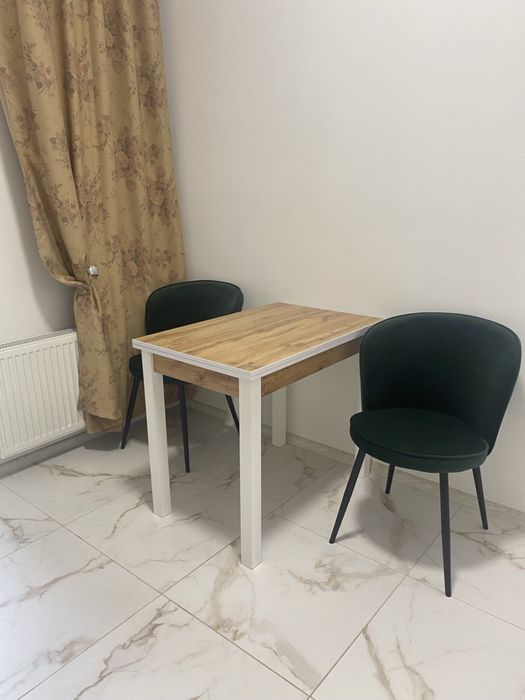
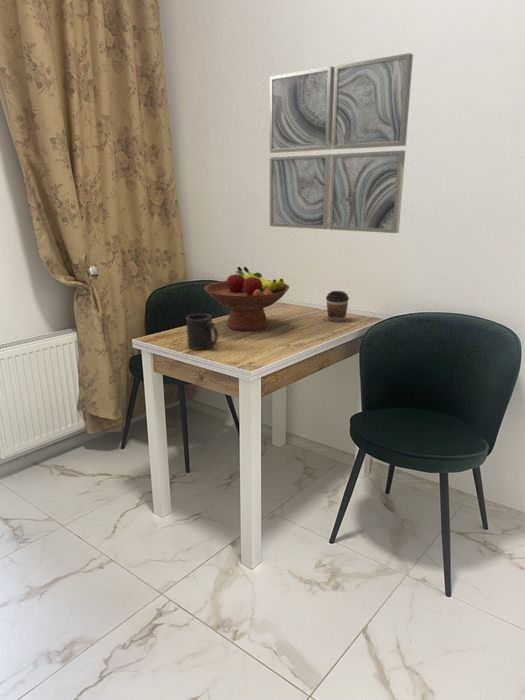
+ mug (203, 332)
+ wall art (331, 149)
+ fruit bowl (247, 299)
+ coffee cup (337, 304)
